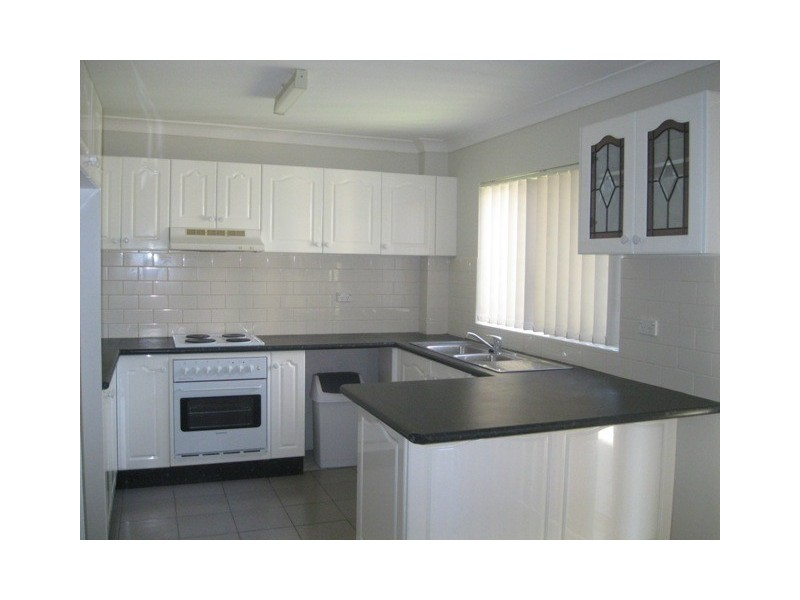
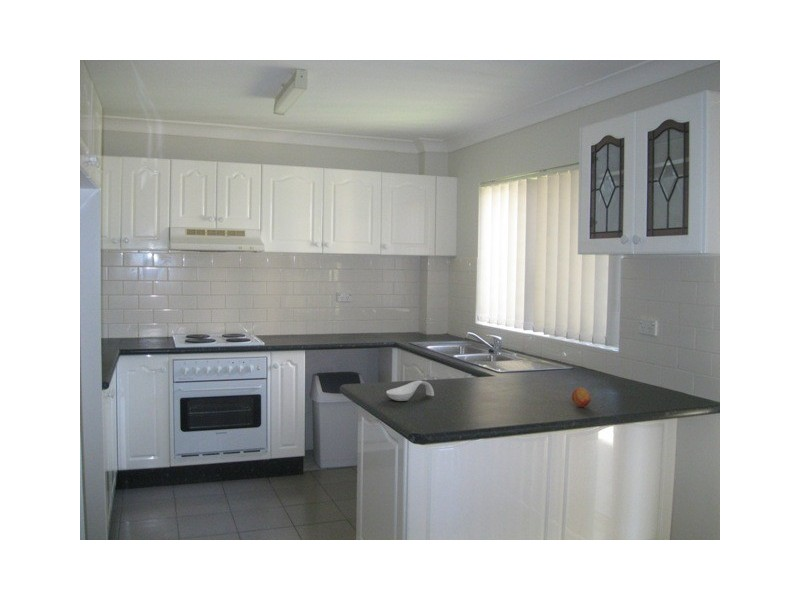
+ spoon rest (410, 390)
+ fruit (581, 397)
